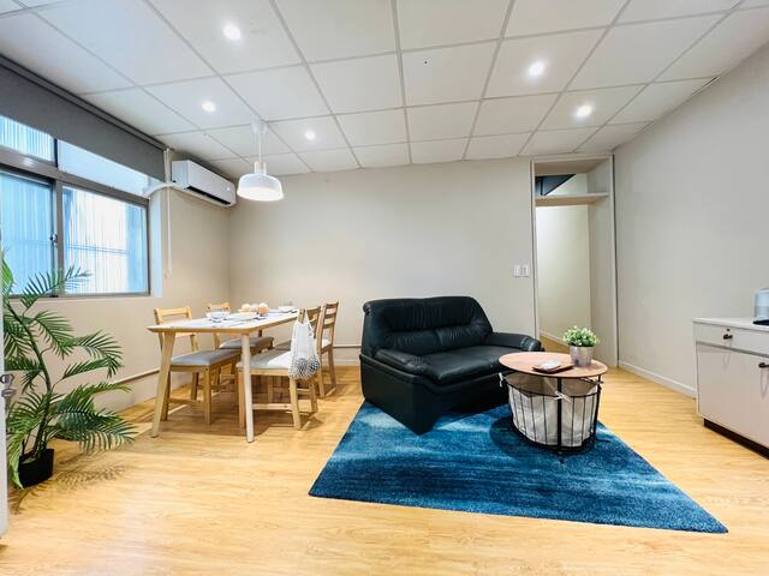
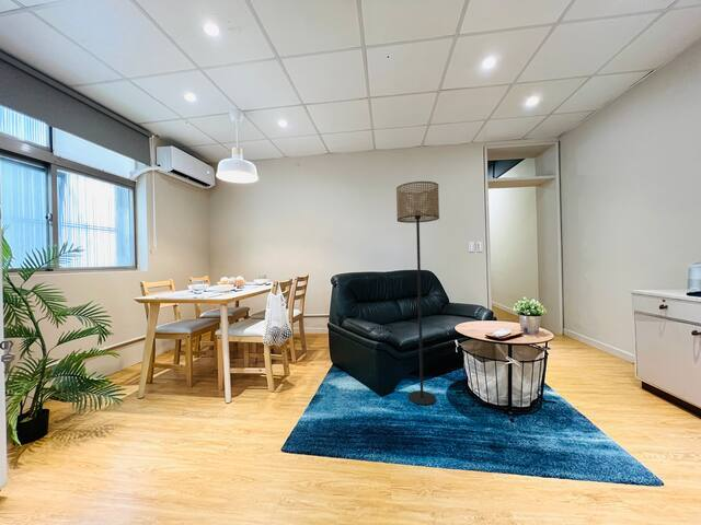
+ floor lamp (418, 292)
